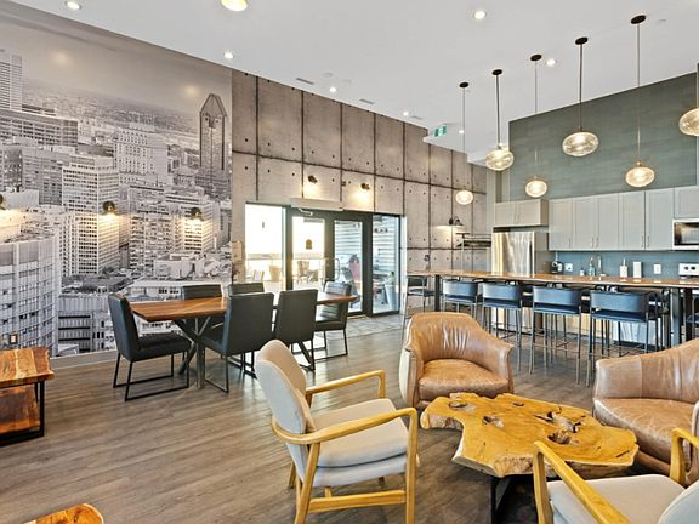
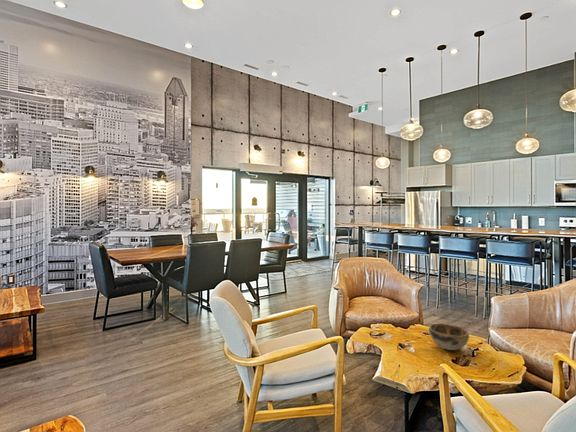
+ decorative bowl (448, 338)
